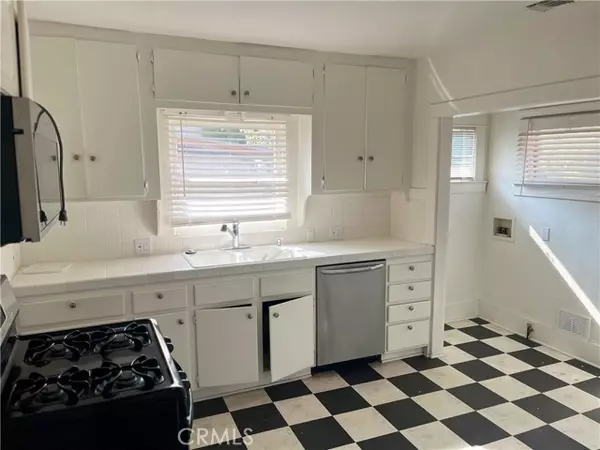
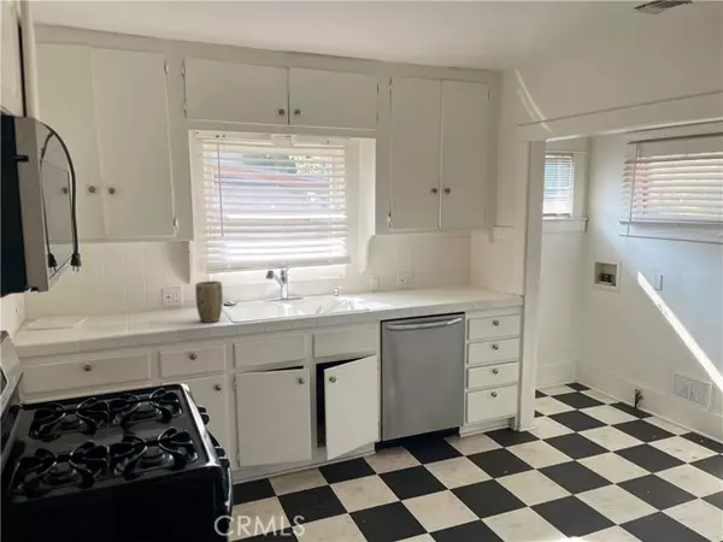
+ plant pot (208, 301)
